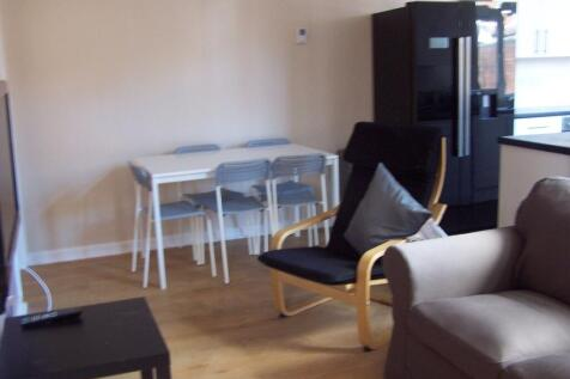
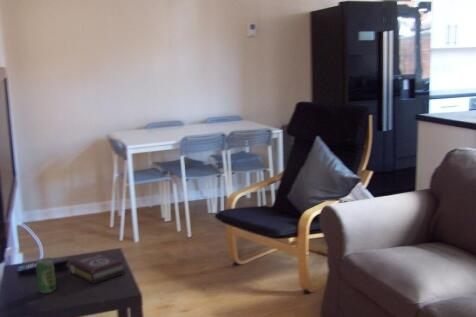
+ book (96, 267)
+ beverage can (45, 275)
